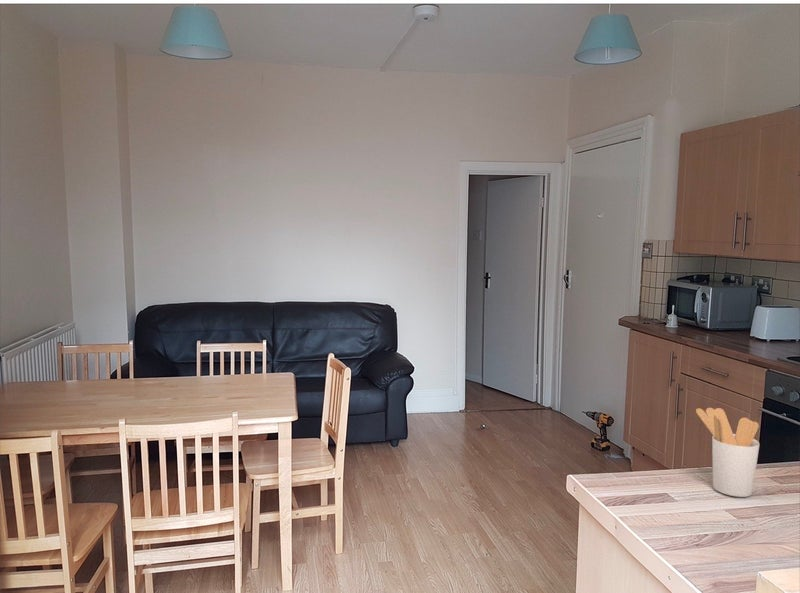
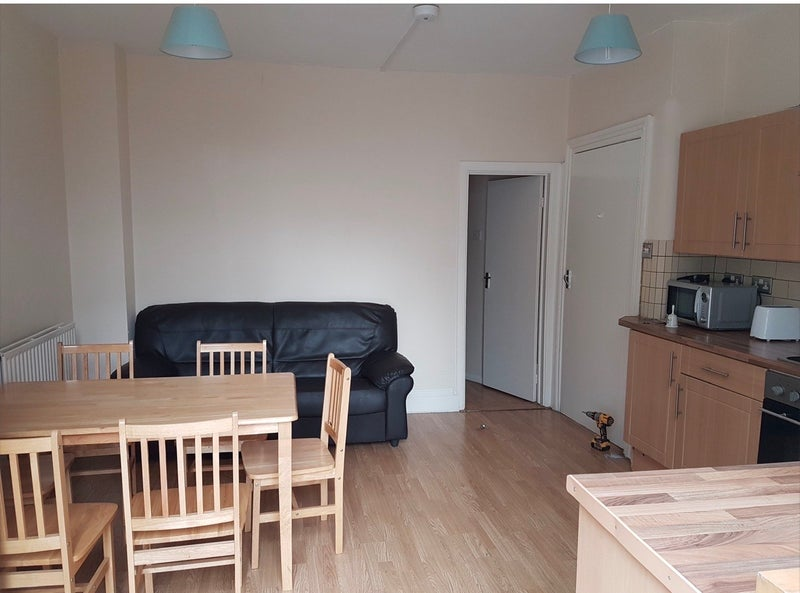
- utensil holder (725, 448)
